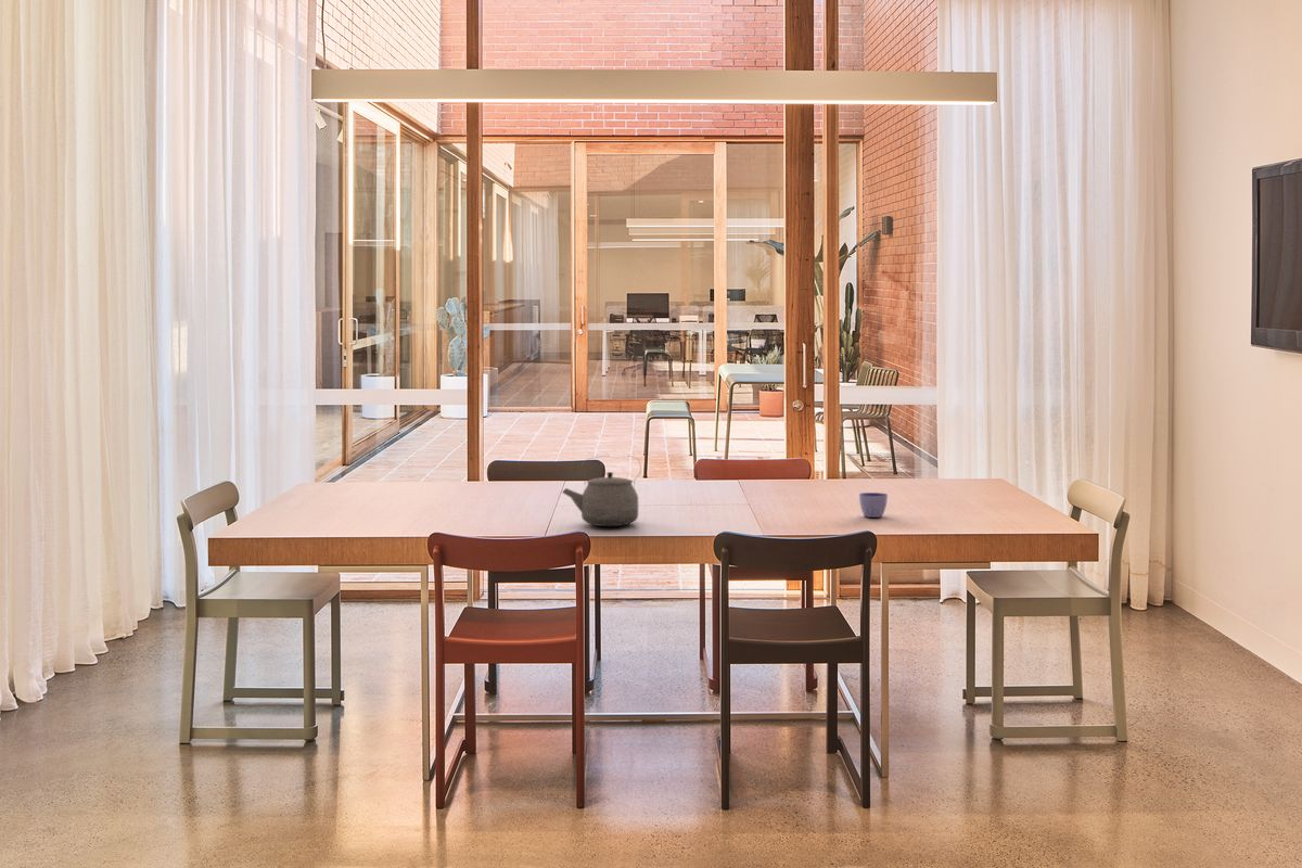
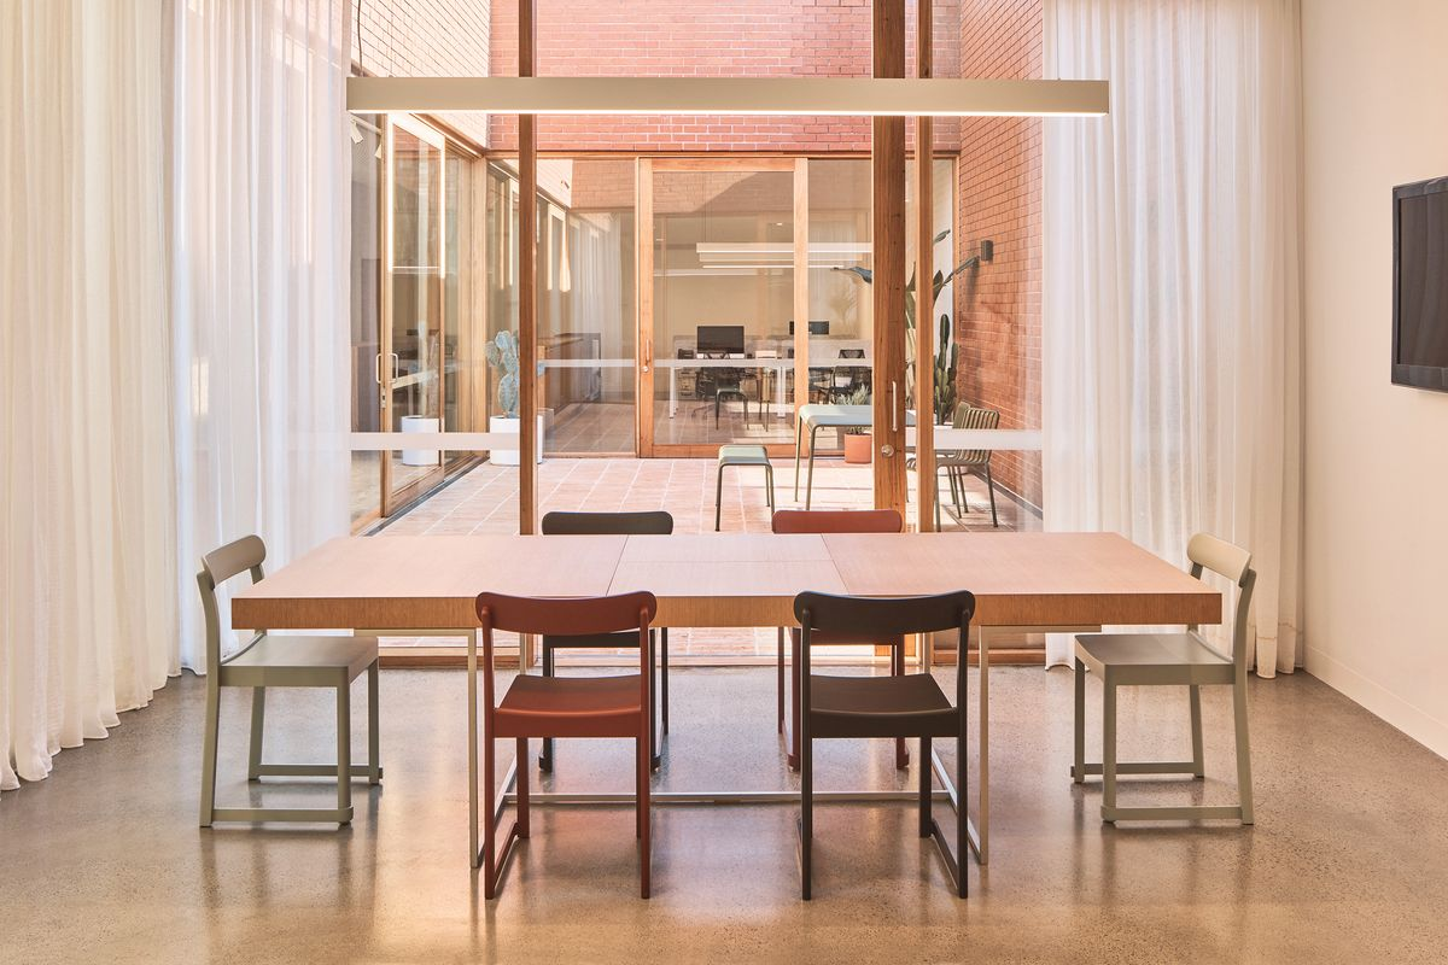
- tea kettle (601, 489)
- cup (872, 505)
